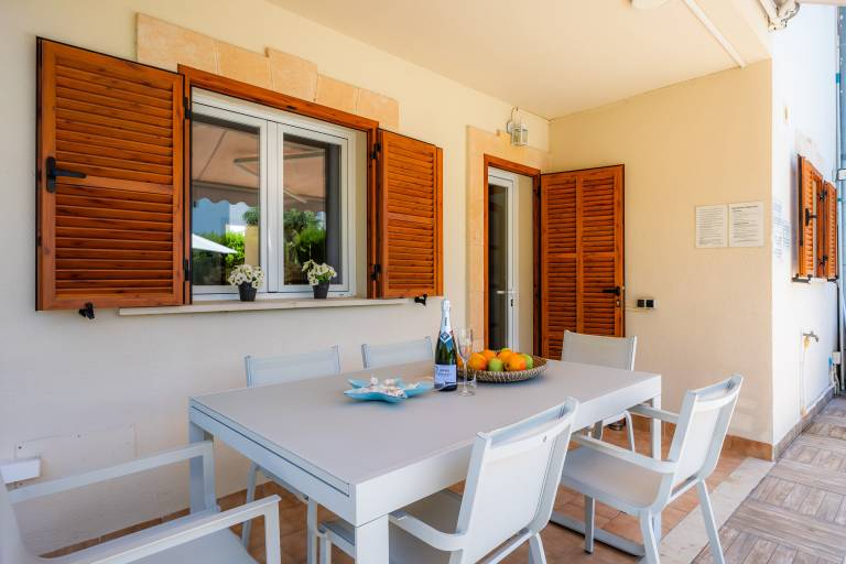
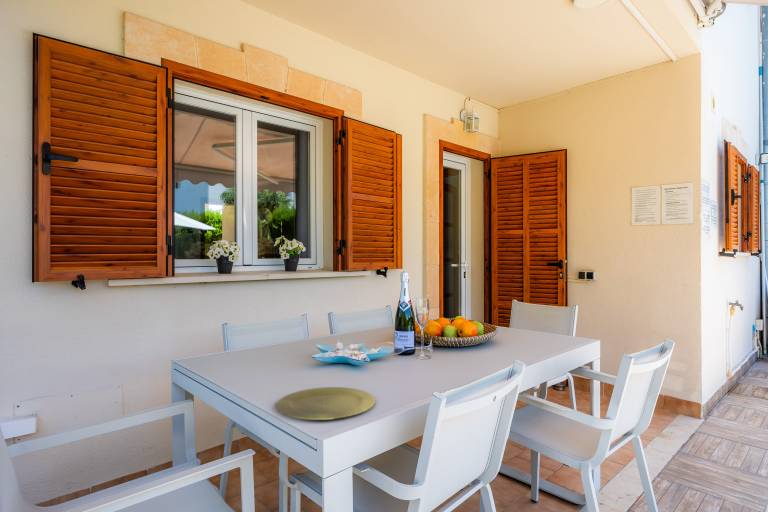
+ plate (326, 402)
